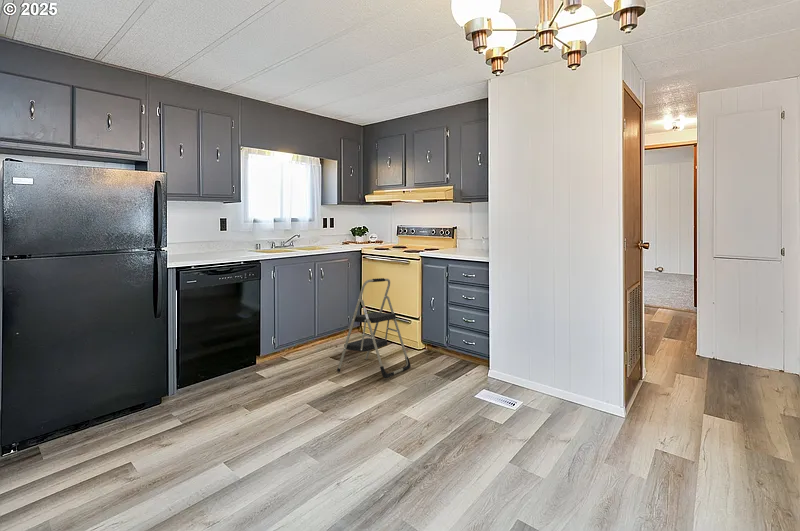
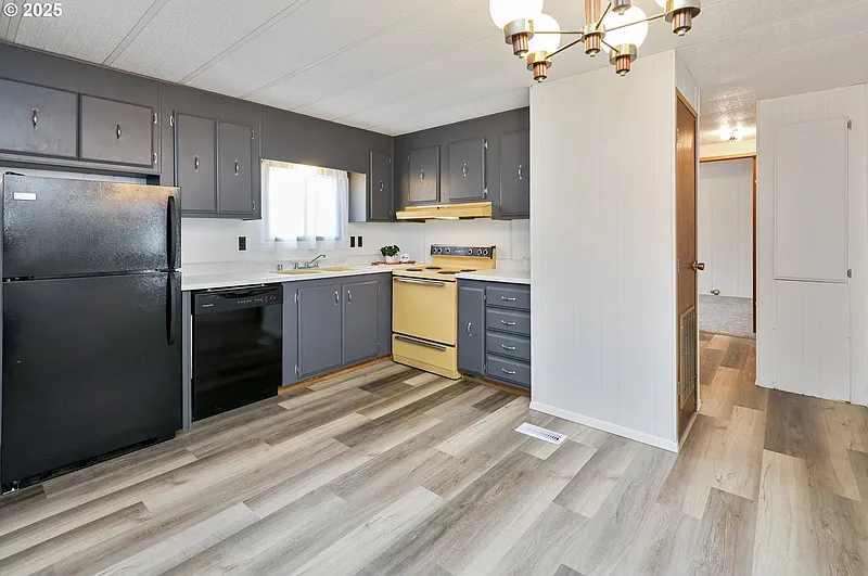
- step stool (374, 322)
